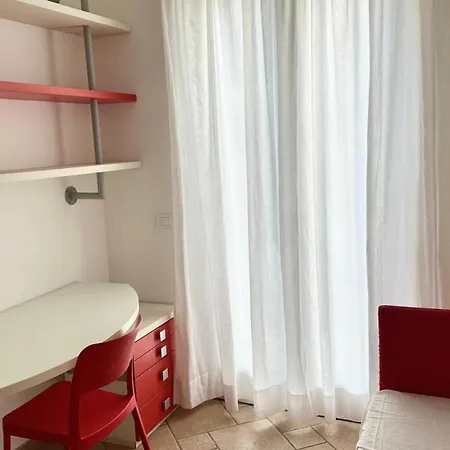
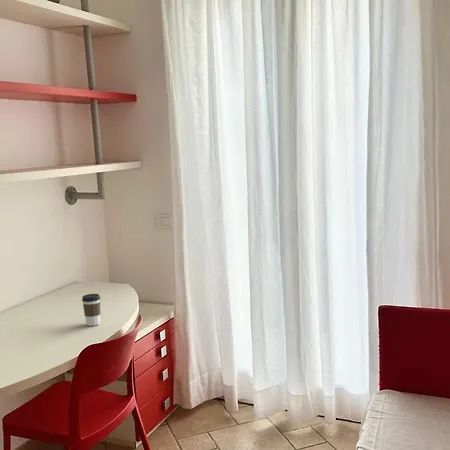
+ coffee cup (92, 309)
